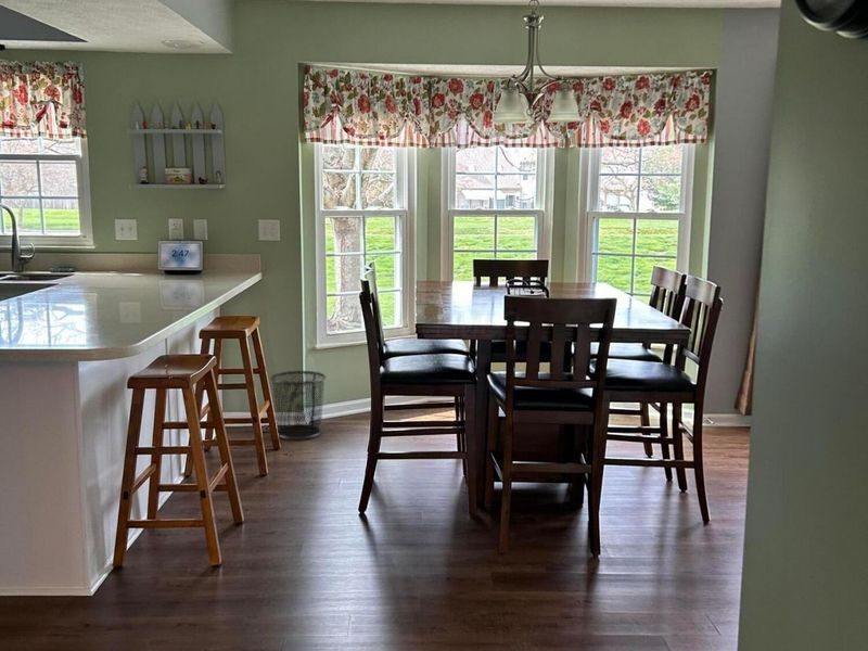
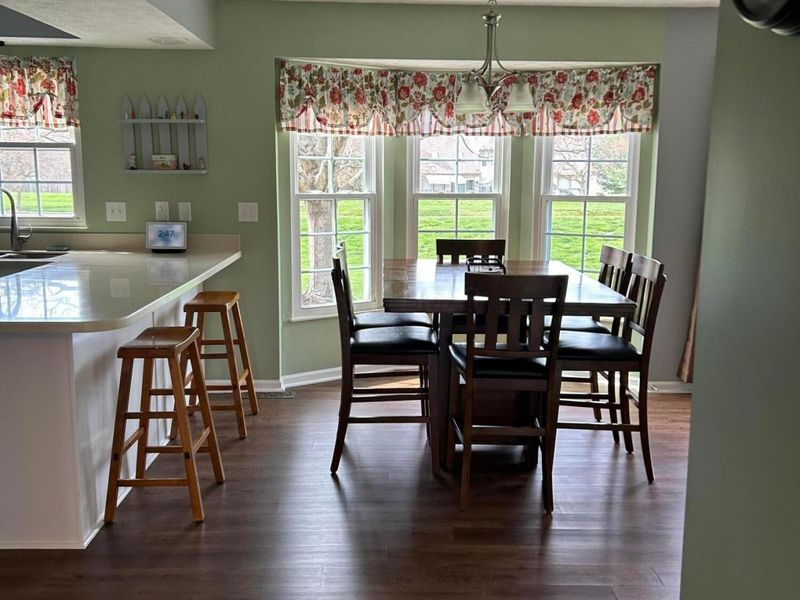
- waste bin (298, 405)
